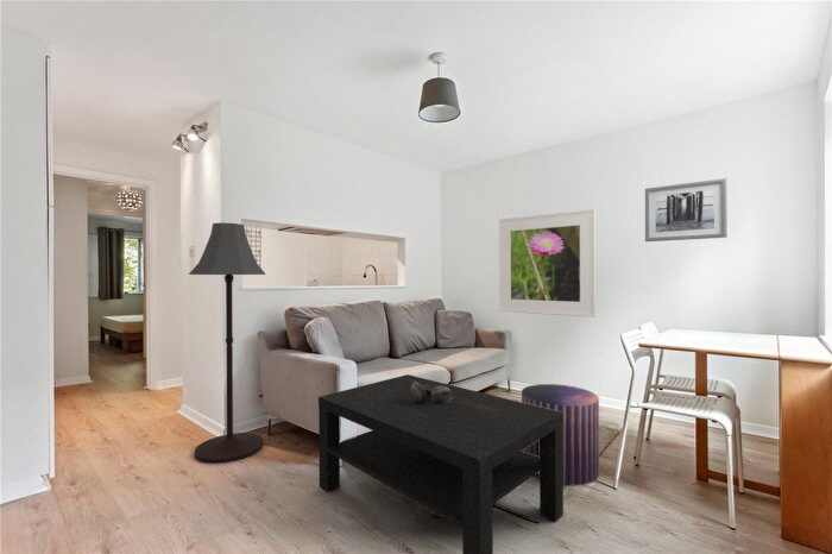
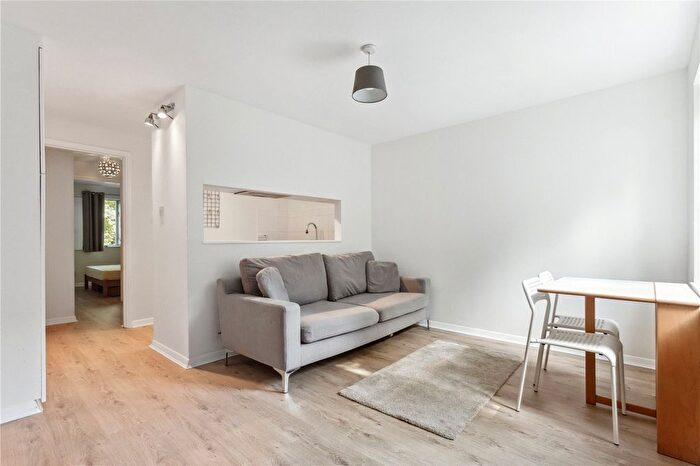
- wall art (683, 212)
- floor lamp (228, 336)
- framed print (543, 264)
- coffee table (433, 452)
- stool (563, 429)
- decorative bowl (431, 388)
